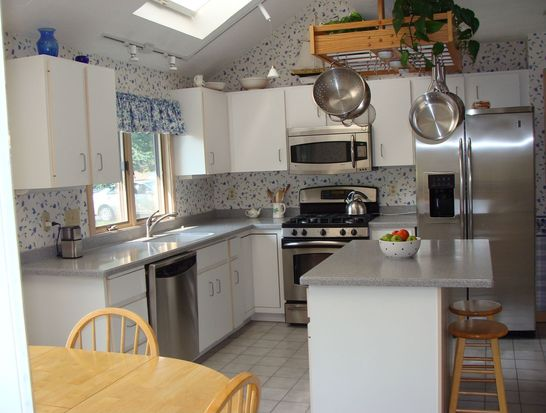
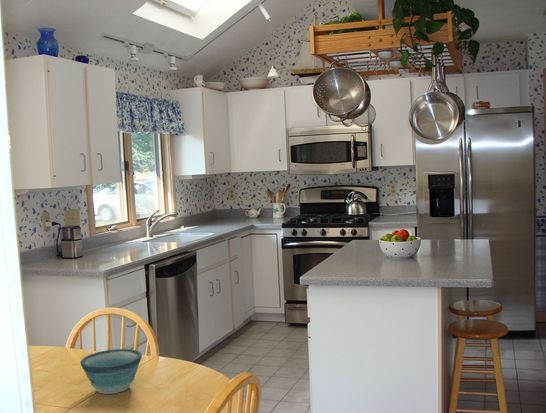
+ bowl (112, 372)
